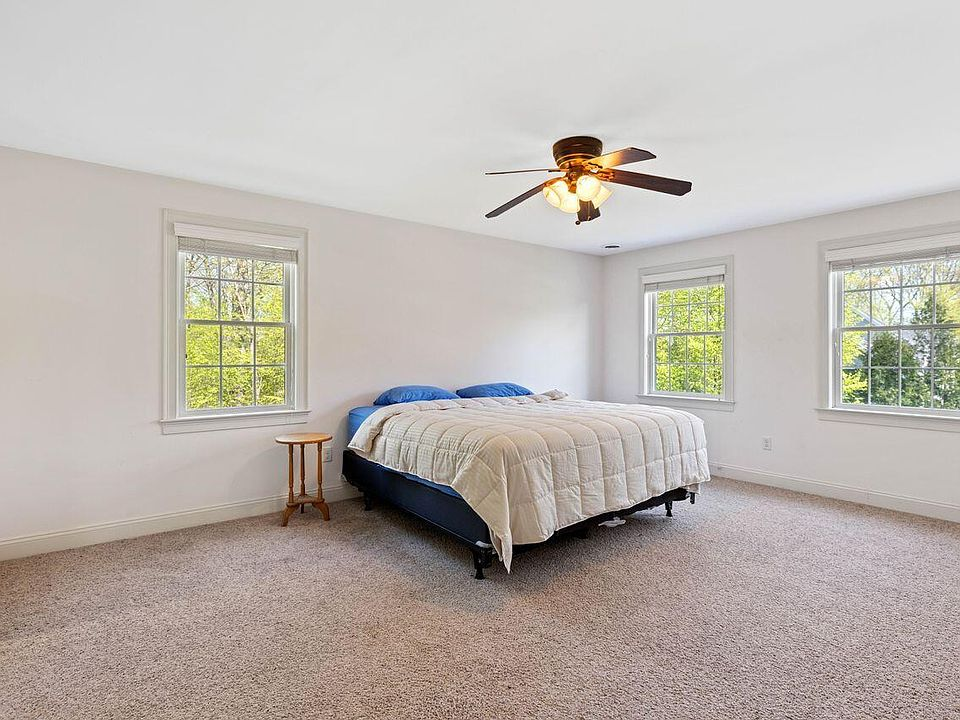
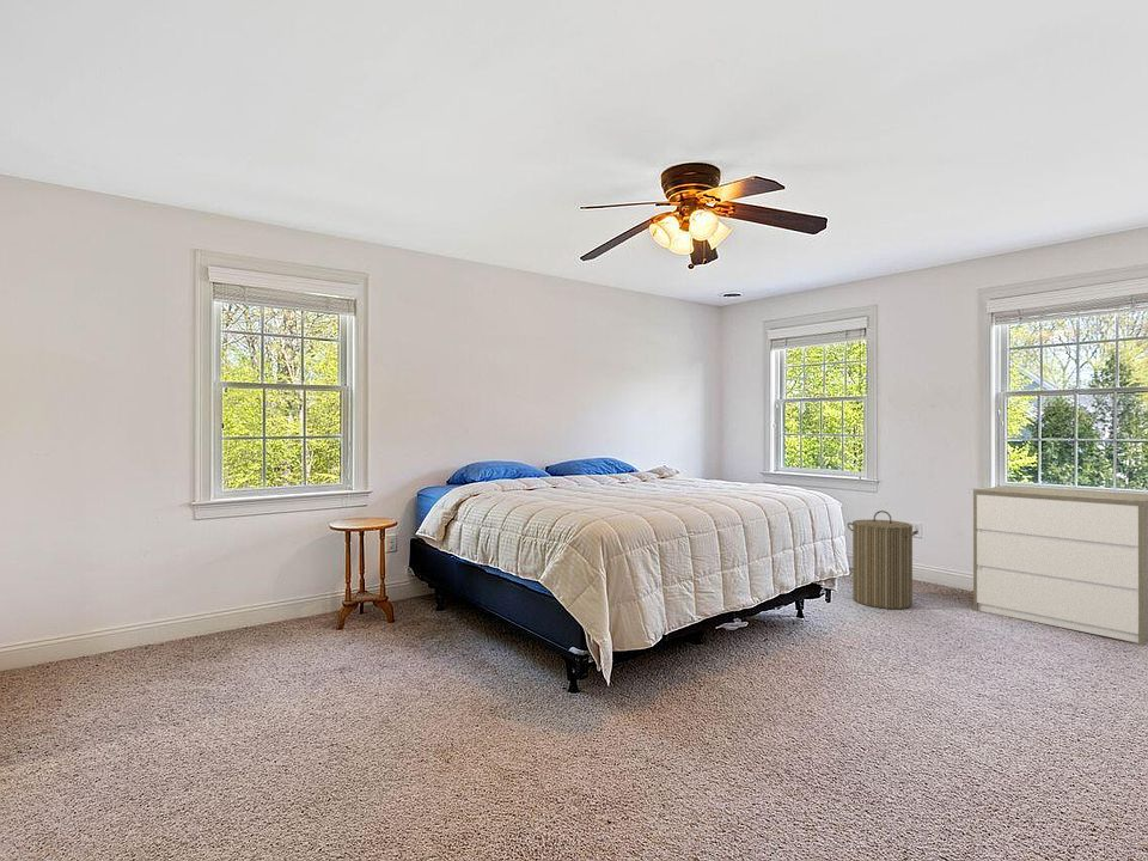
+ dresser (1064, 555)
+ laundry hamper (881, 556)
